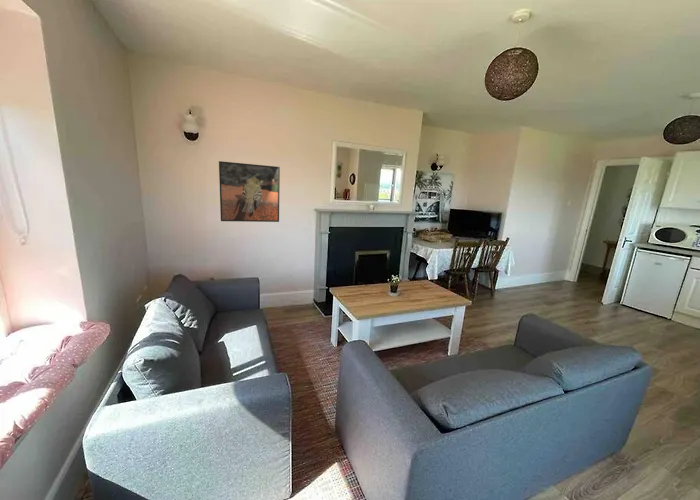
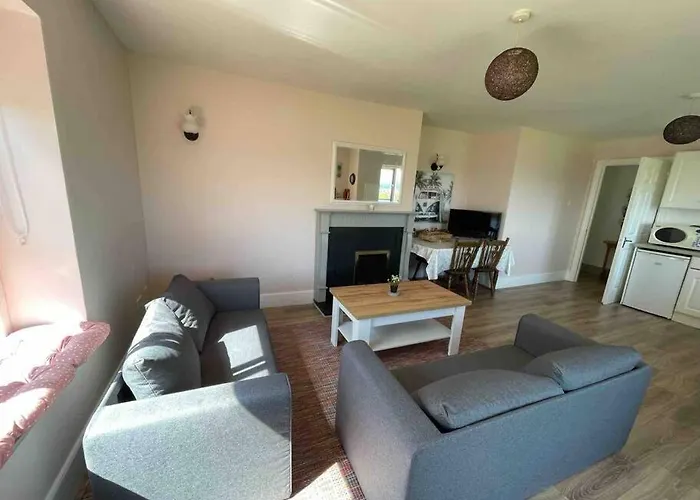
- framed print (250, 193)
